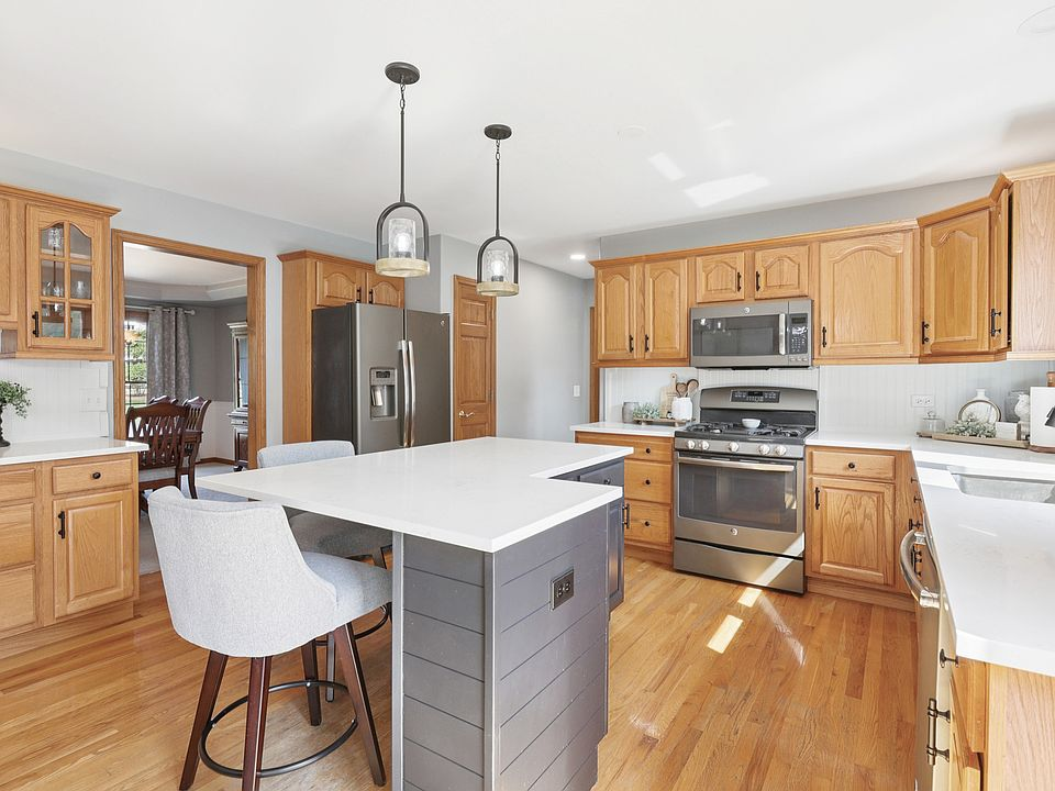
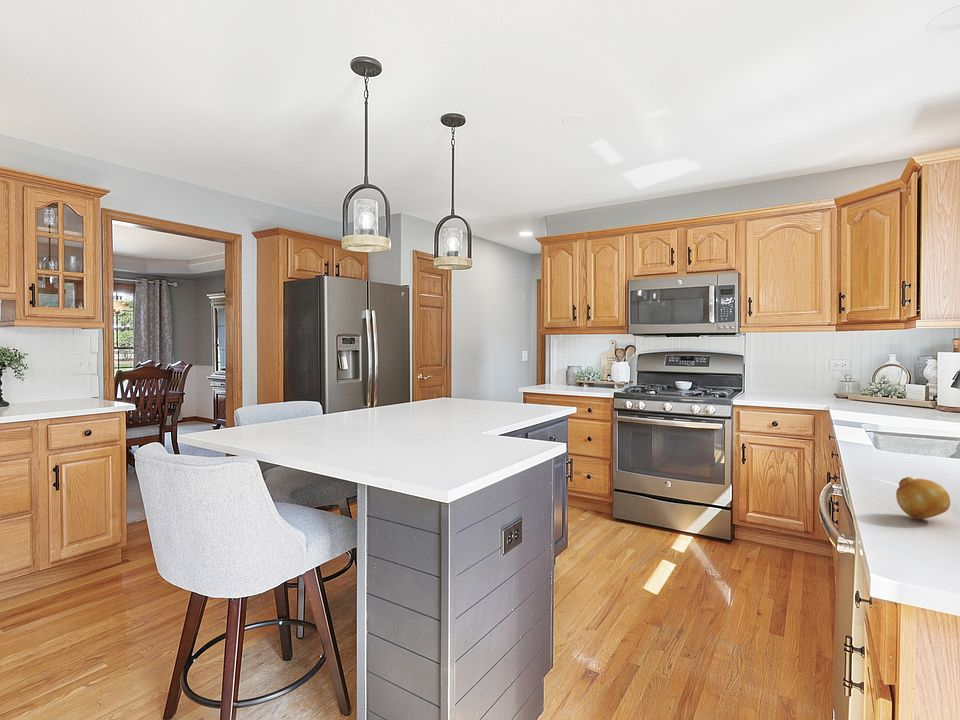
+ fruit (922, 499)
